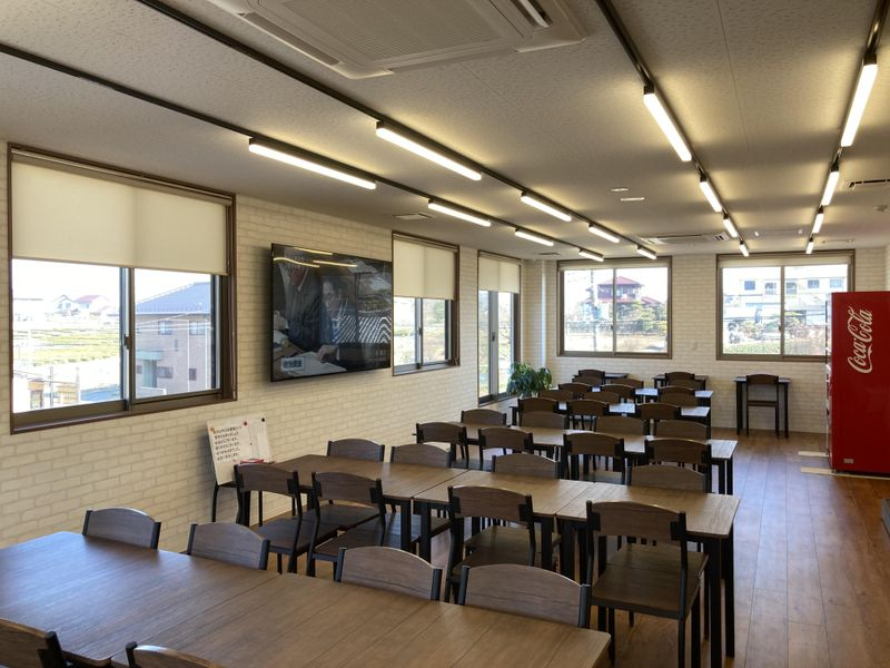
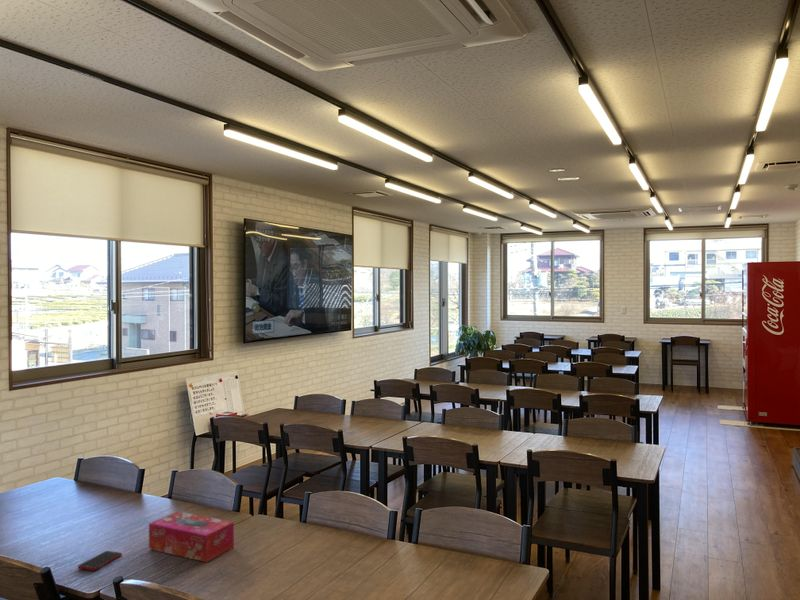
+ cell phone (100, 560)
+ tissue box (191, 535)
